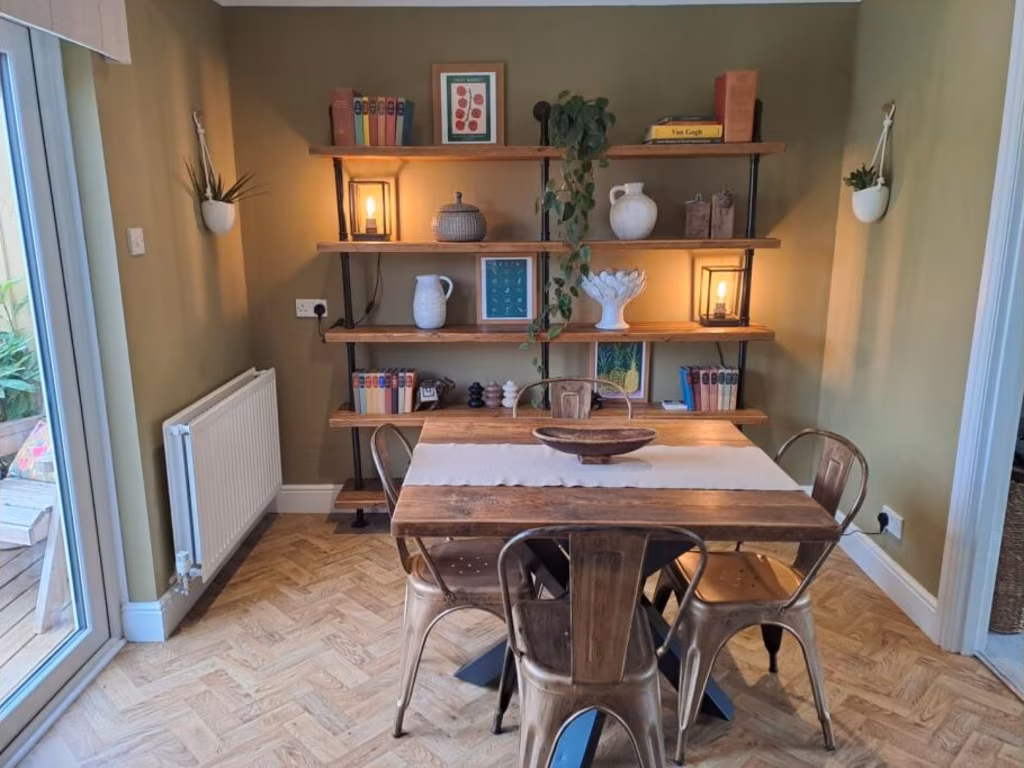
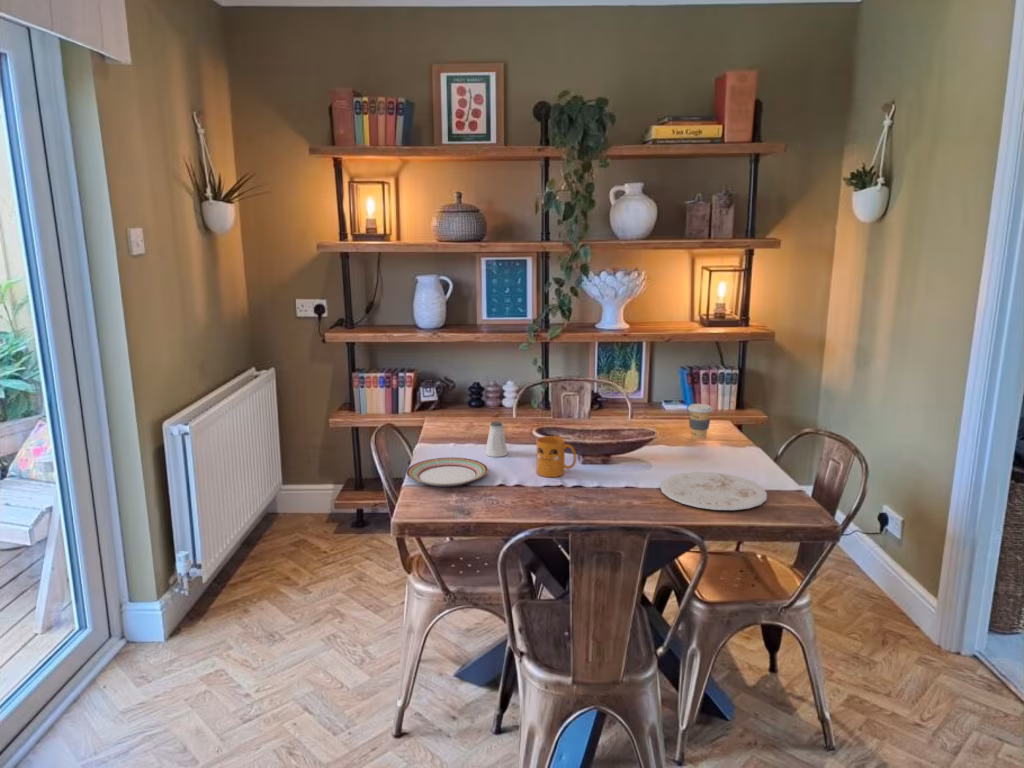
+ plate (447, 473)
+ plate (712, 491)
+ saltshaker (496, 438)
+ mug (556, 456)
+ coffee cup (699, 421)
